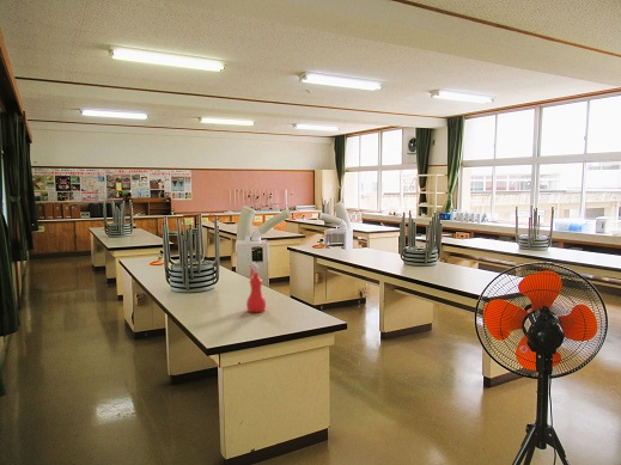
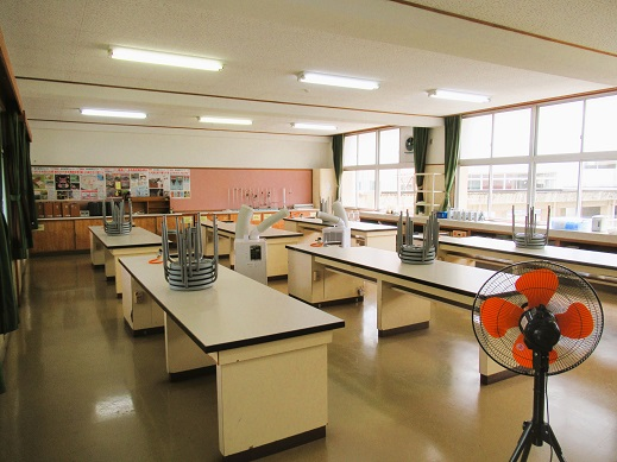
- spray bottle (255, 286)
